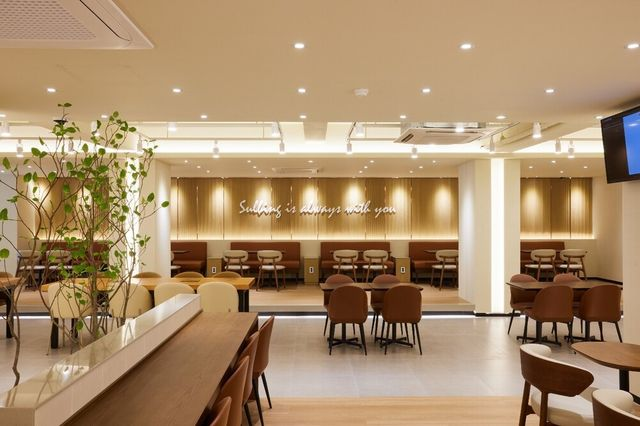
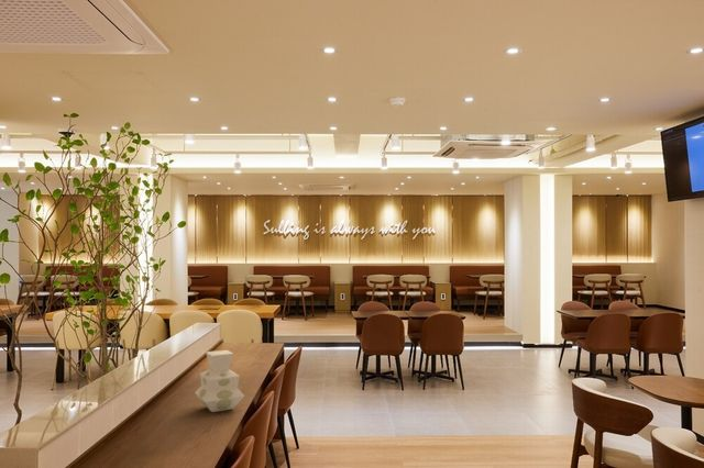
+ vase (219, 380)
